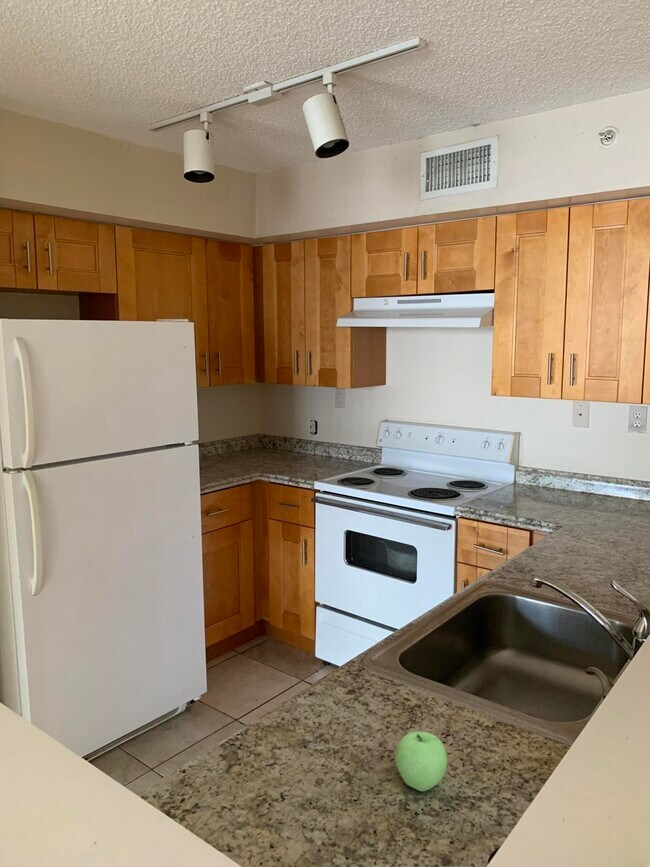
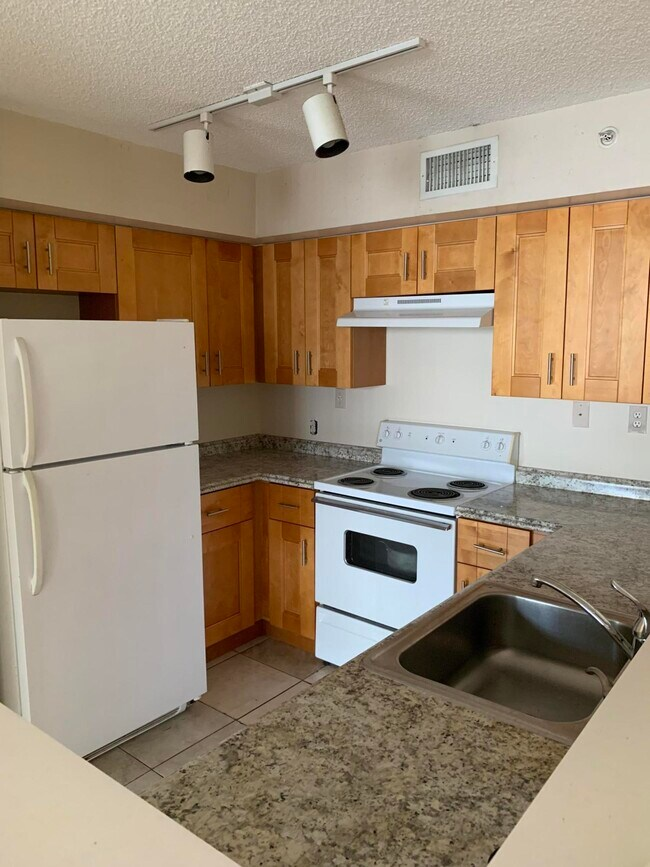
- apple (420, 758)
